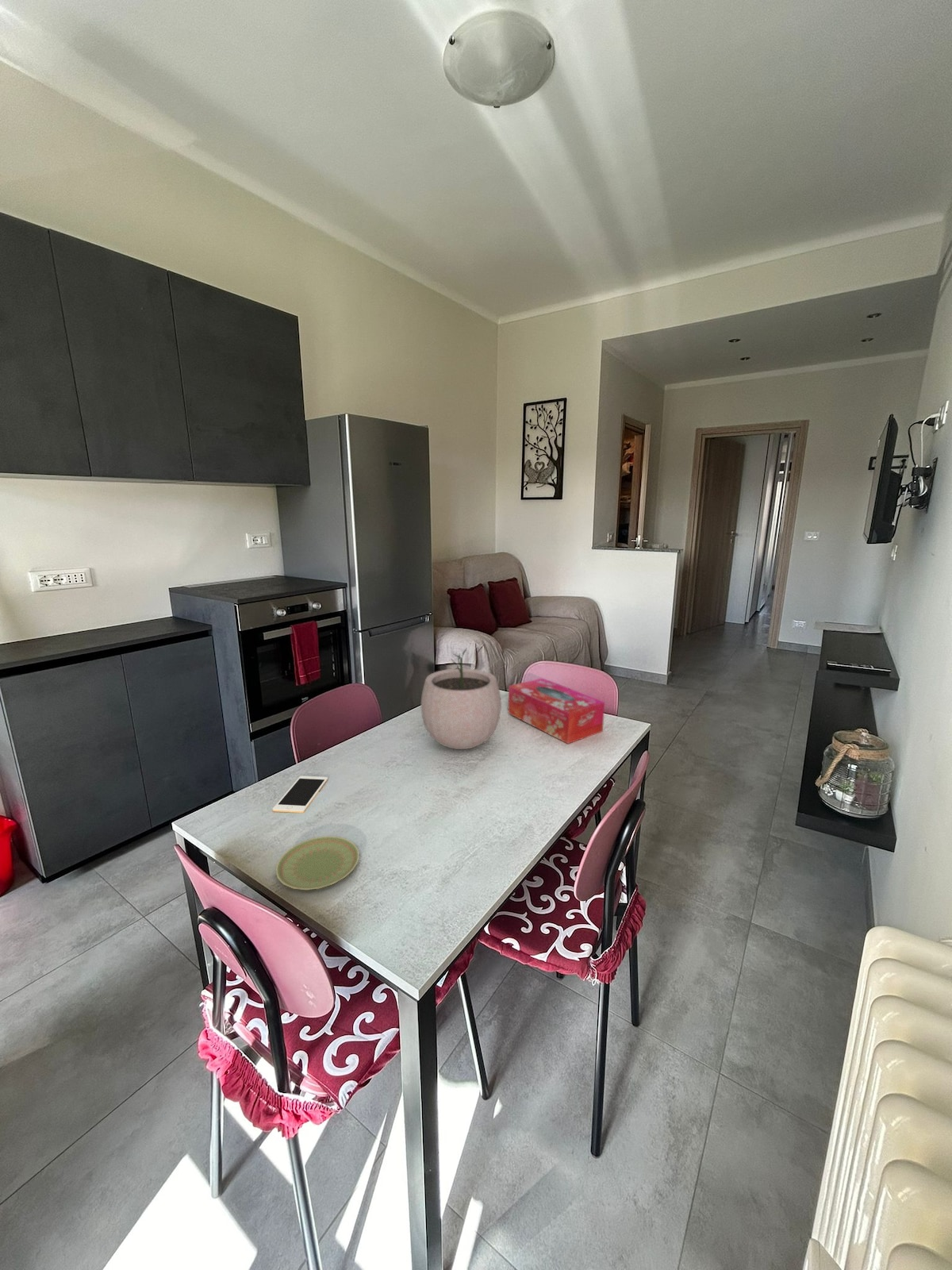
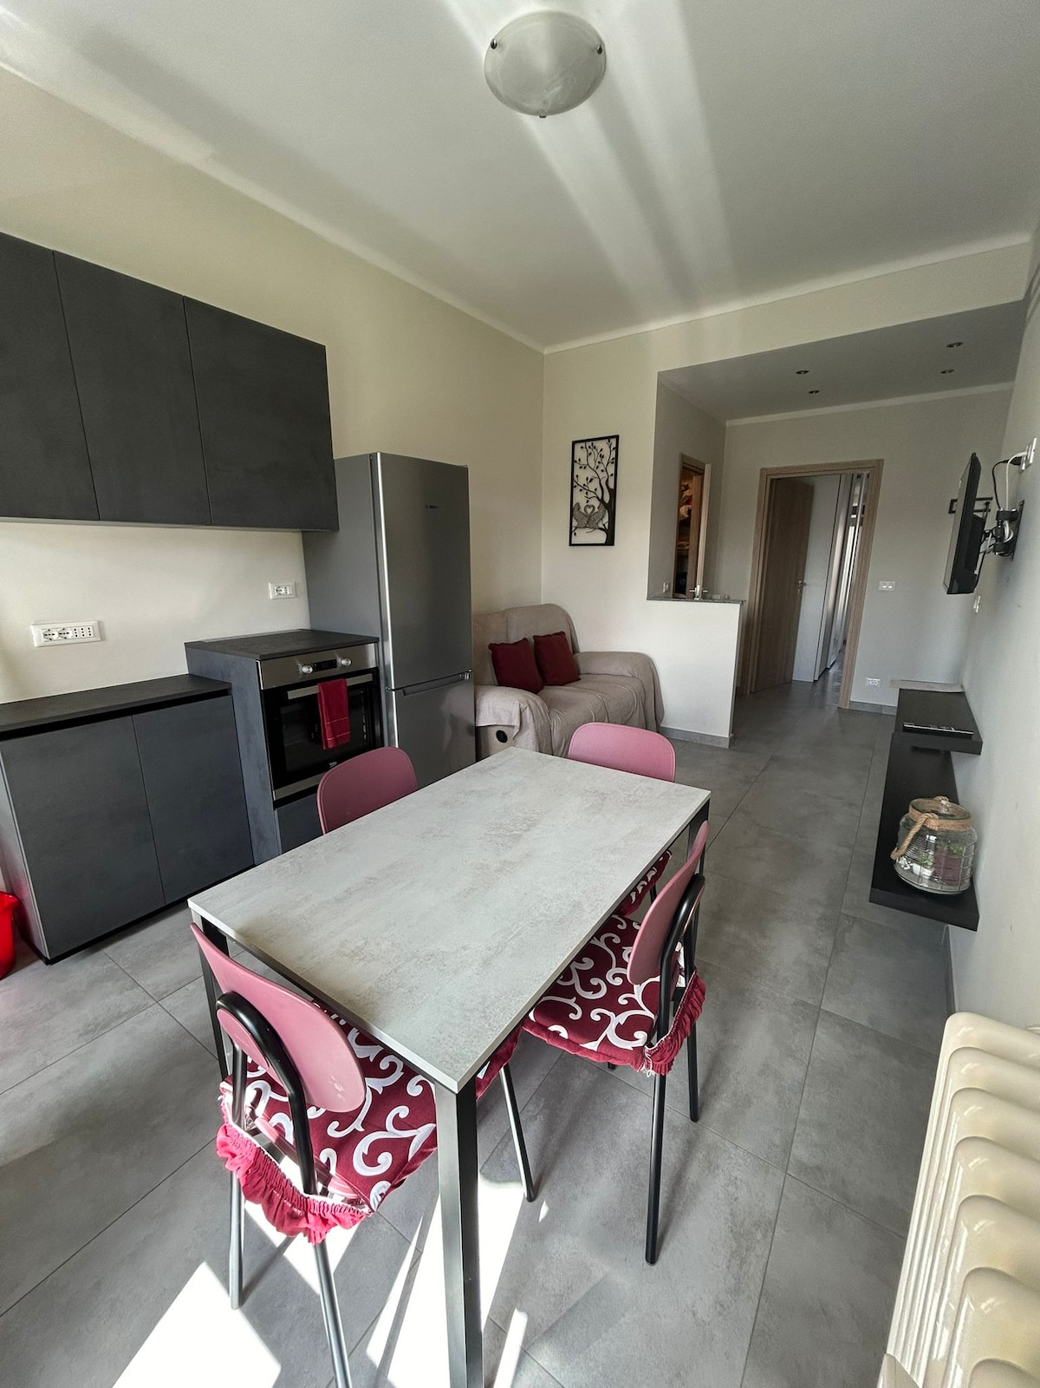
- plate (318, 864)
- cell phone (301, 793)
- tissue box (554, 708)
- plant pot (461, 697)
